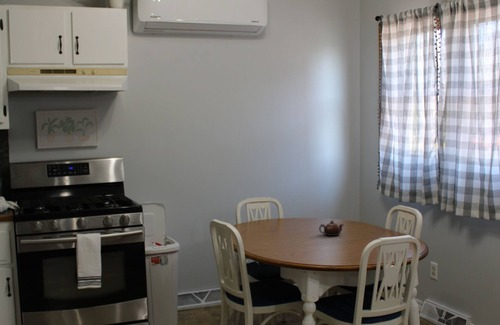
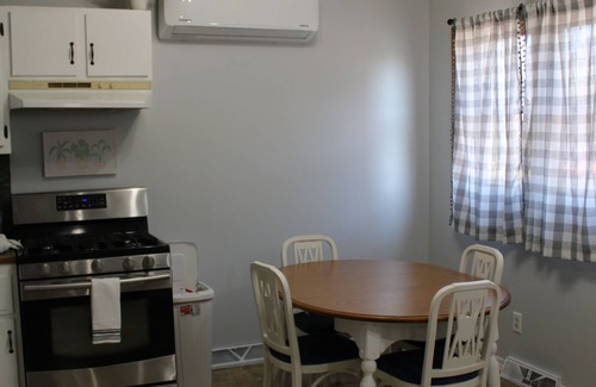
- teapot (331, 227)
